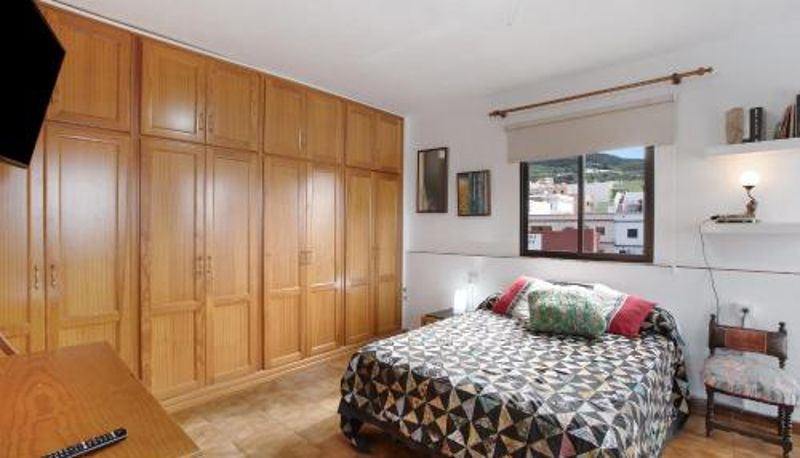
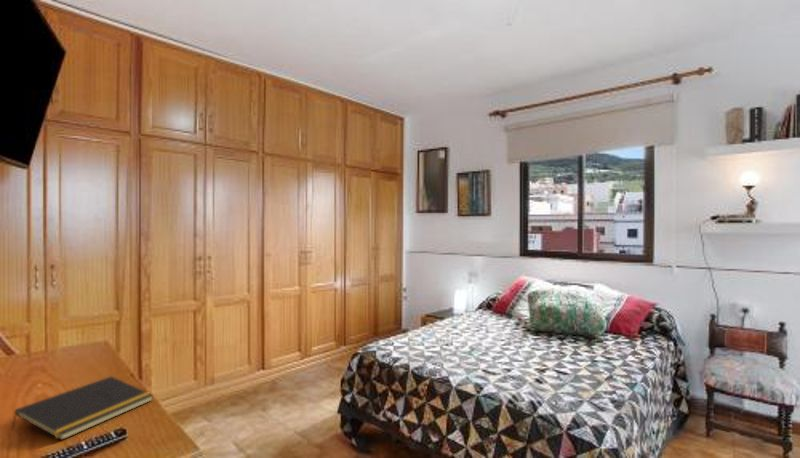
+ notepad (89, 404)
